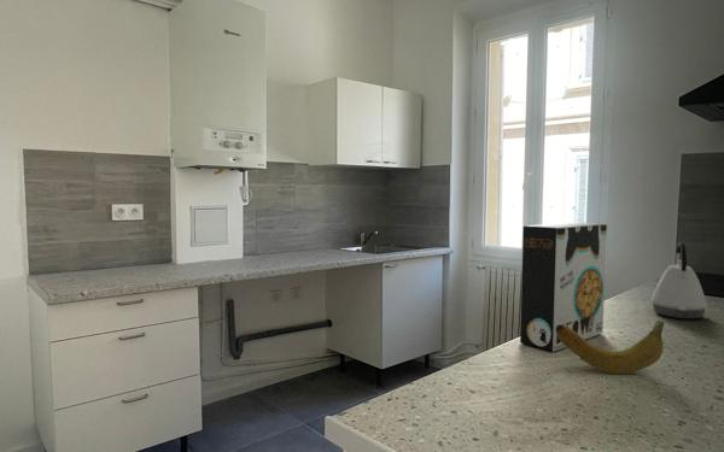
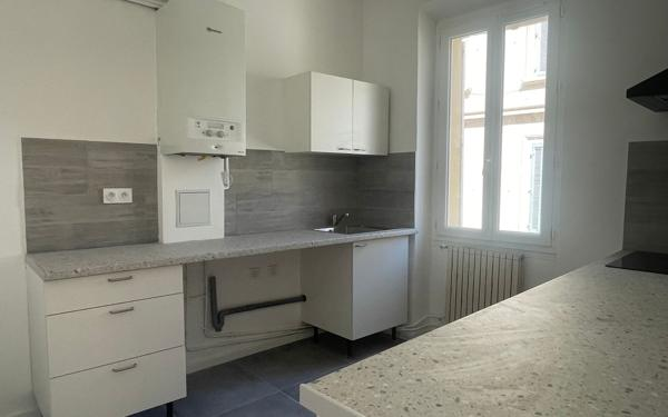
- fruit (609, 351)
- cereal box (565, 281)
- kettle (678, 277)
